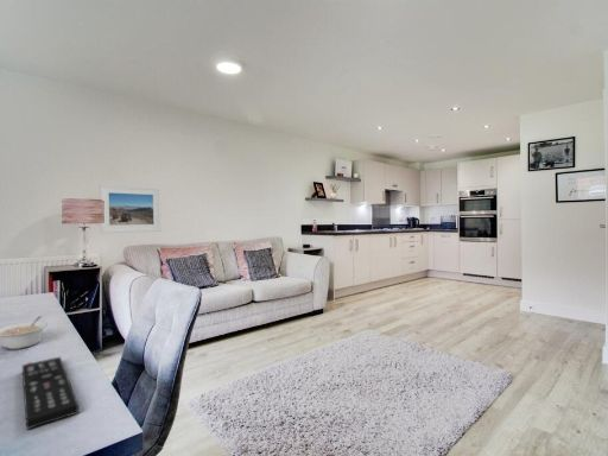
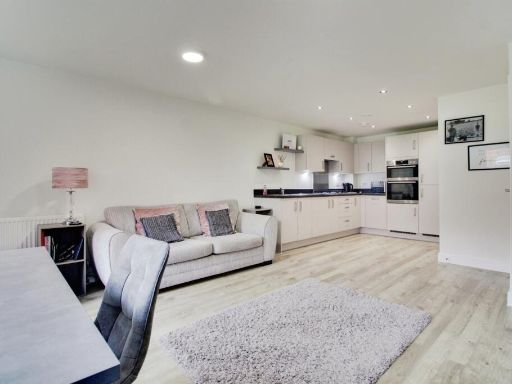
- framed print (132, 209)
- legume (21, 334)
- remote control (46, 385)
